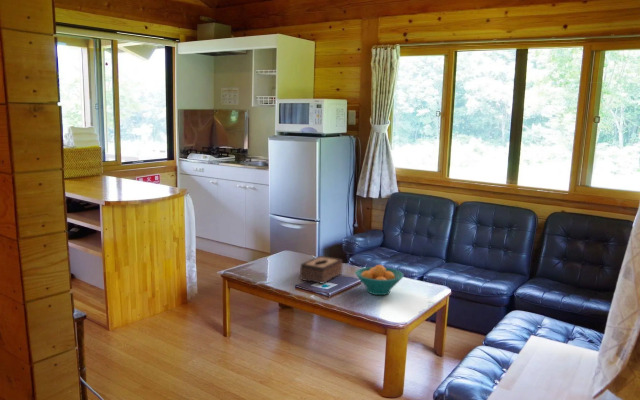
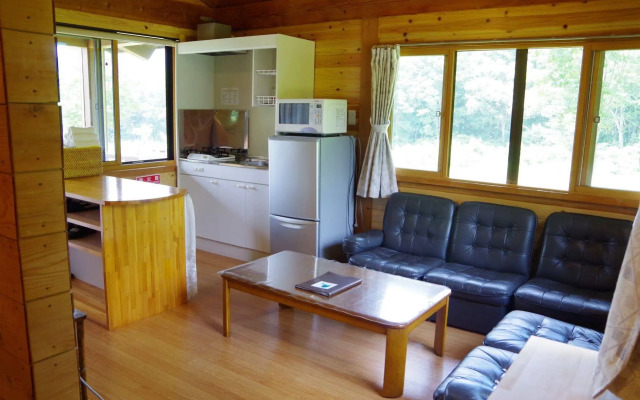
- fruit bowl (379, 278)
- tissue box (321, 269)
